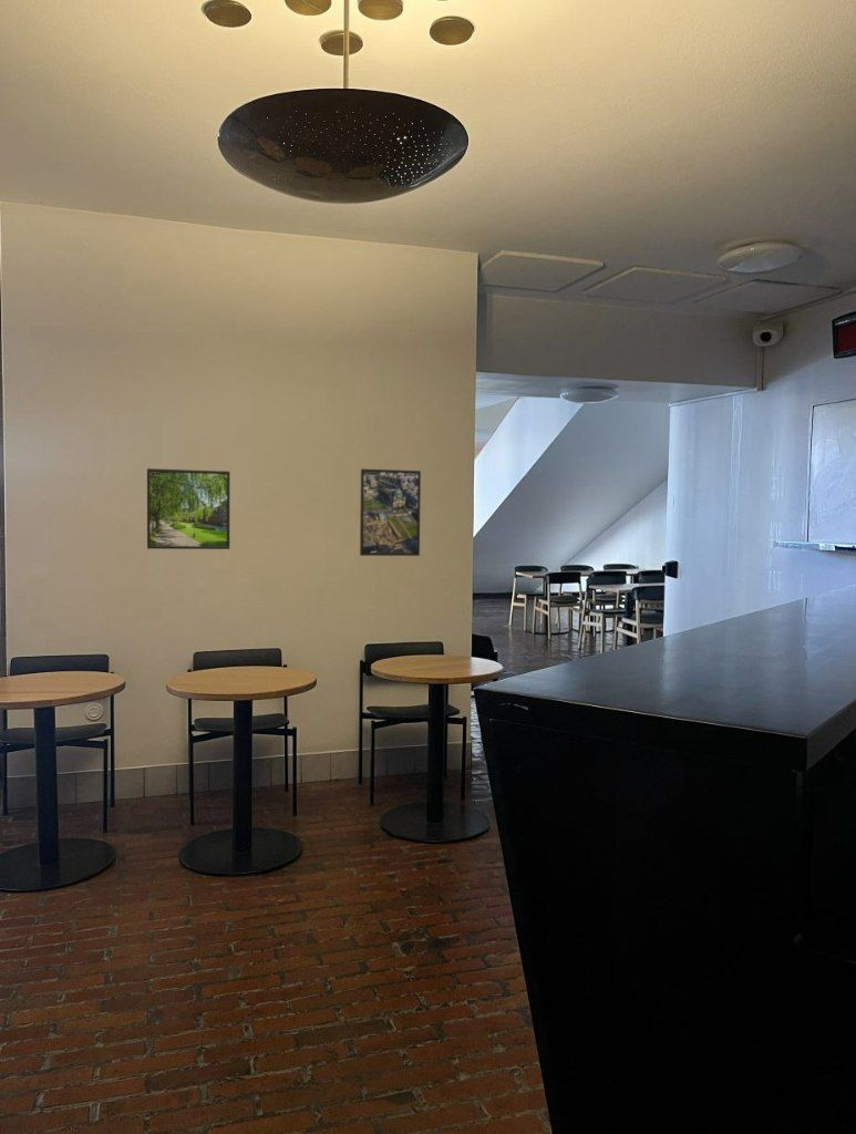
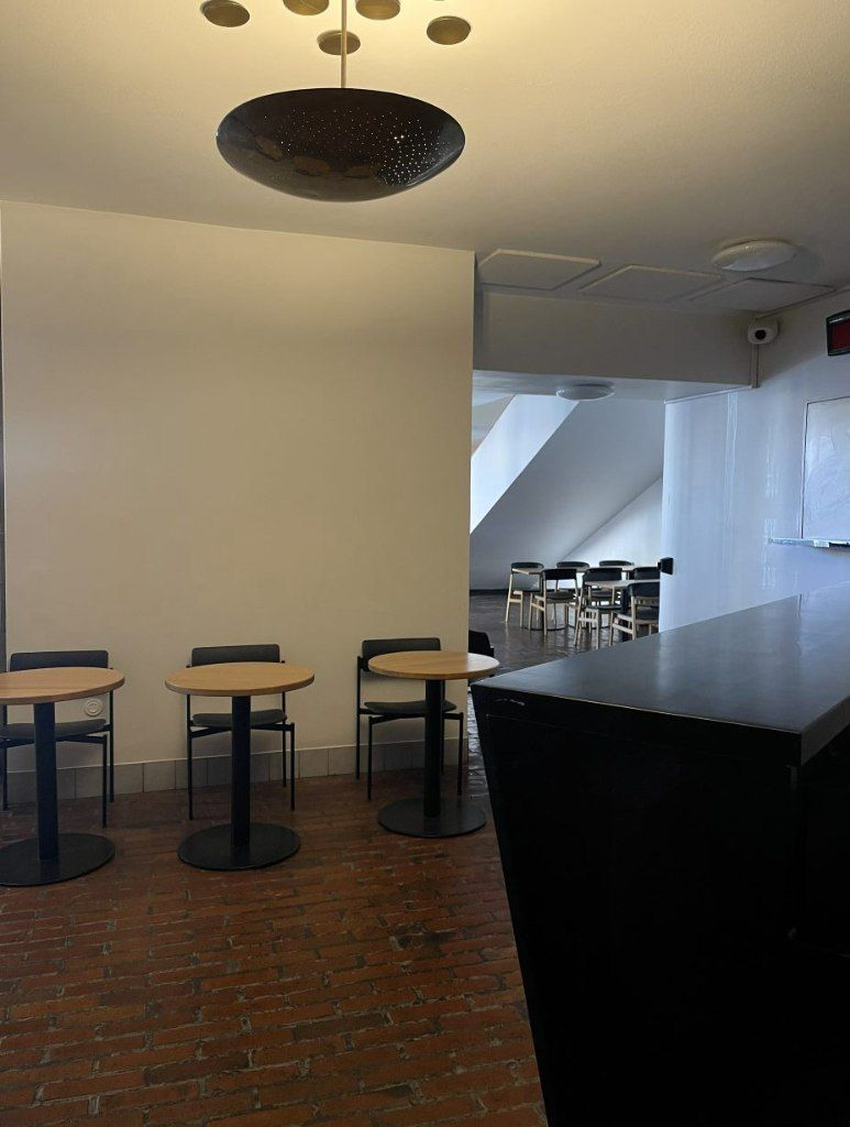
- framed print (188, 509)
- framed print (390, 513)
